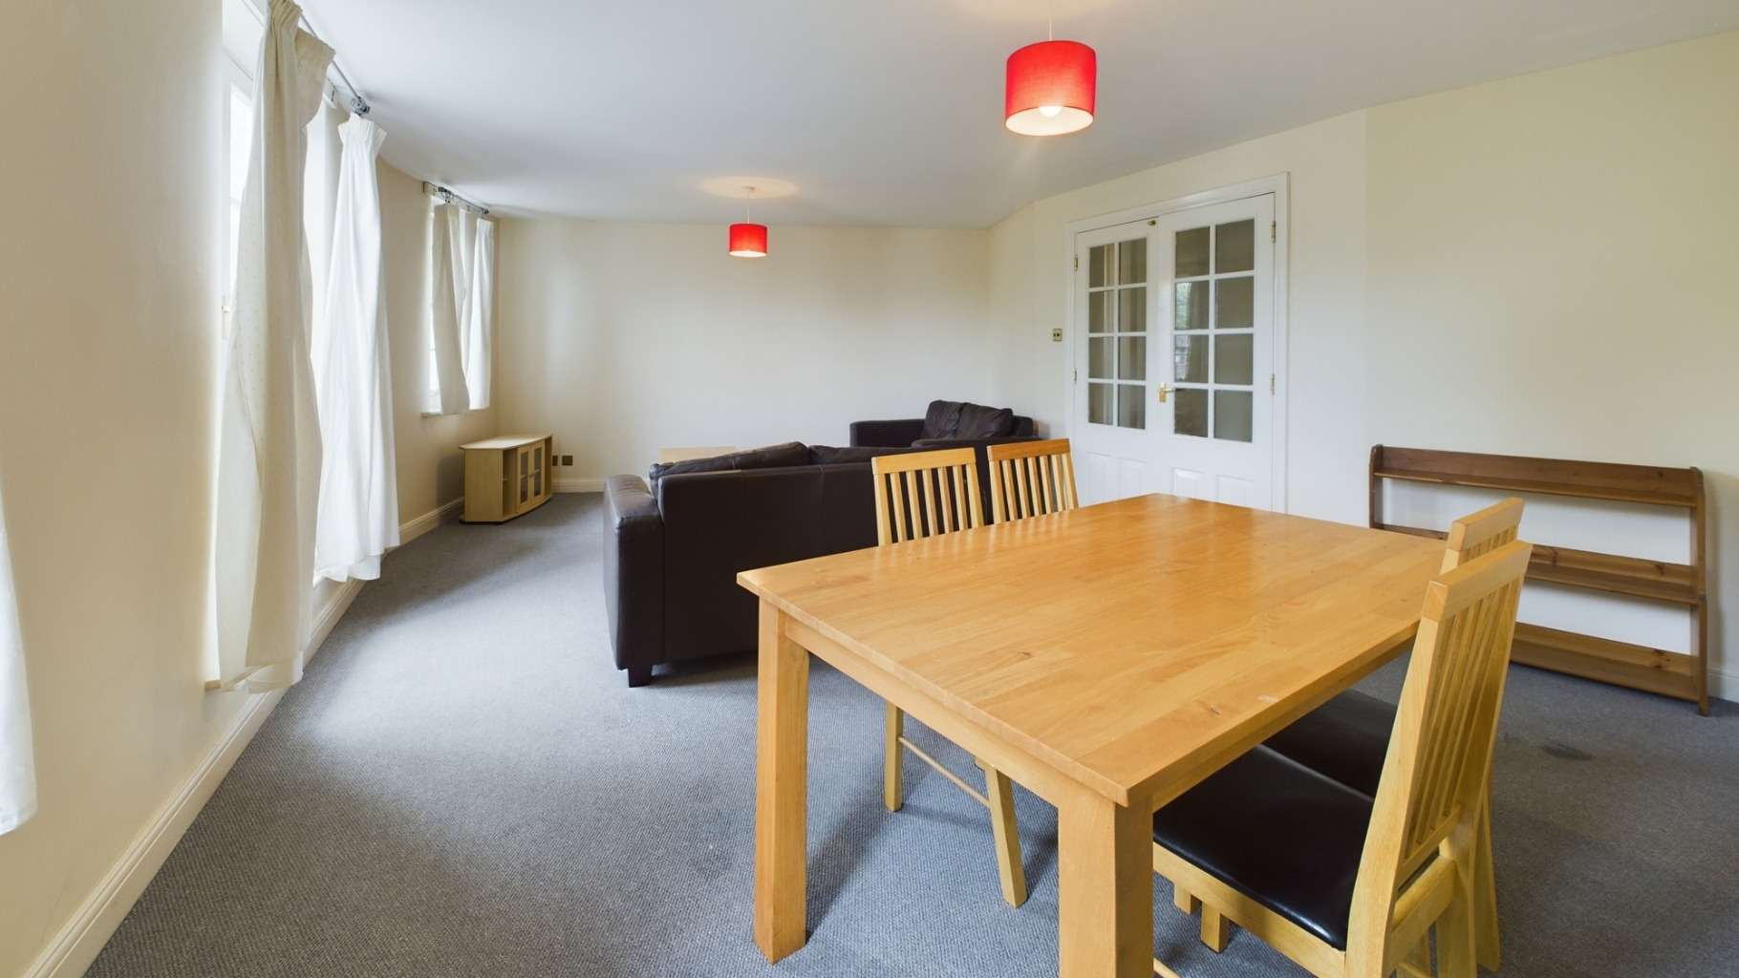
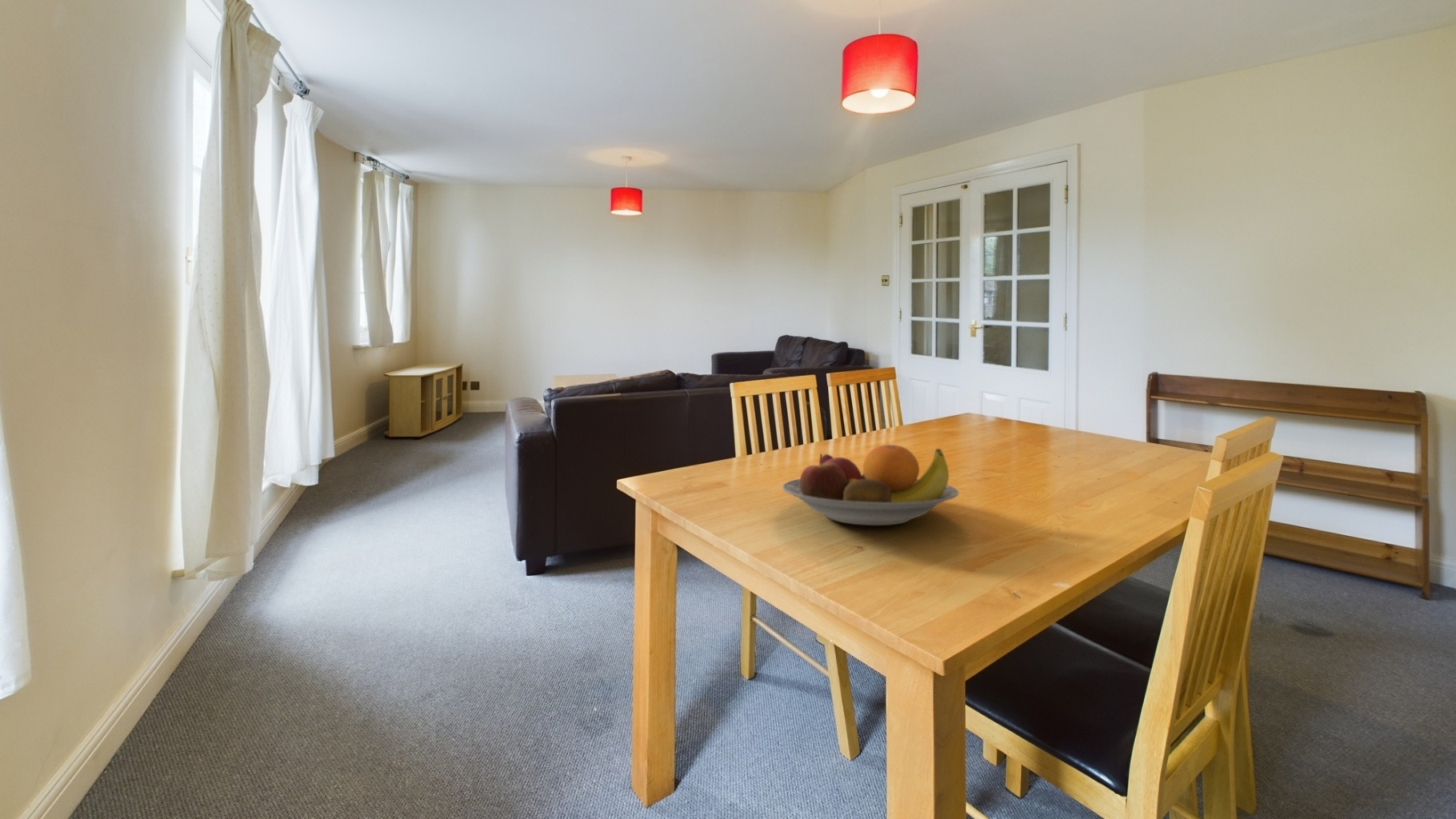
+ fruit bowl (867, 480)
